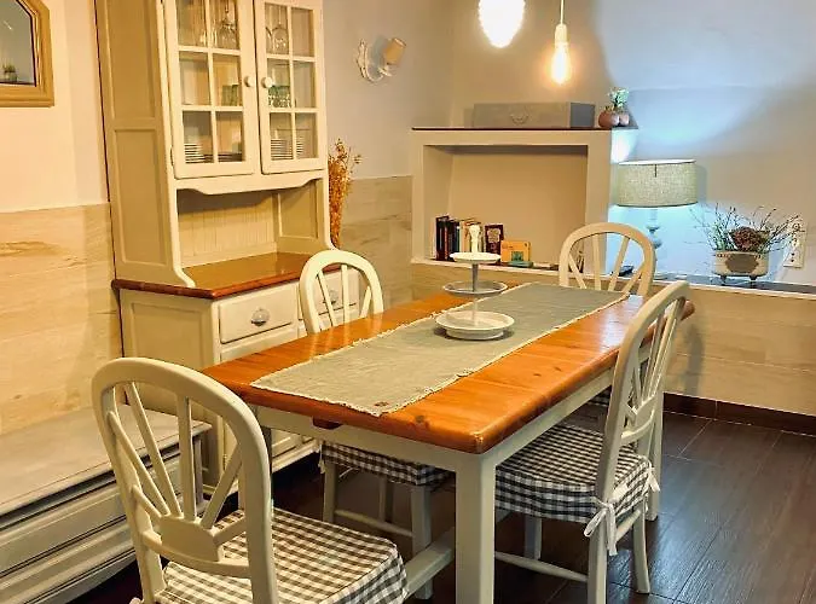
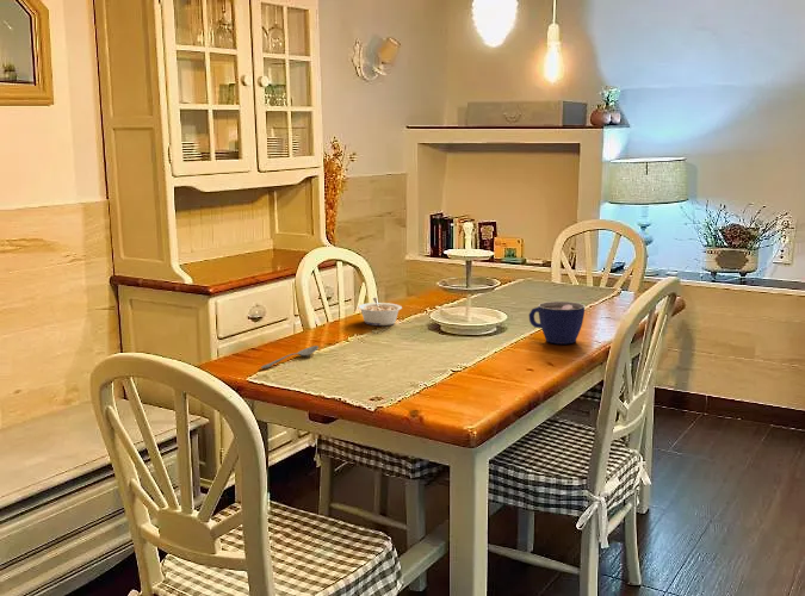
+ legume (378, 312)
+ spoon (289, 355)
+ cup (555, 321)
